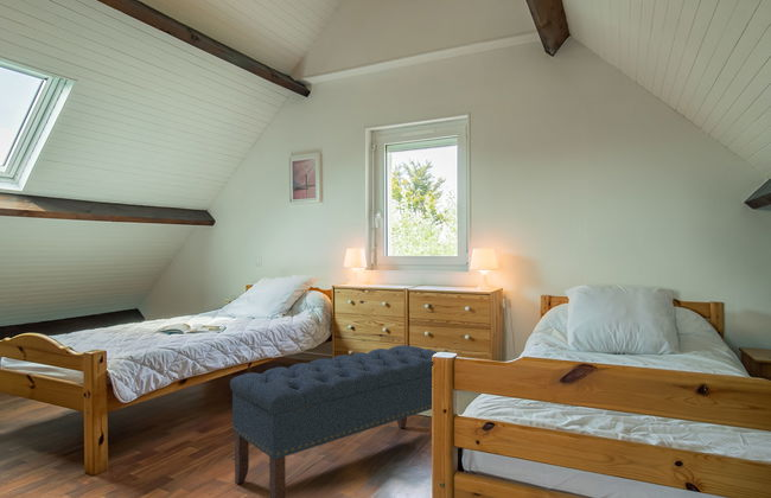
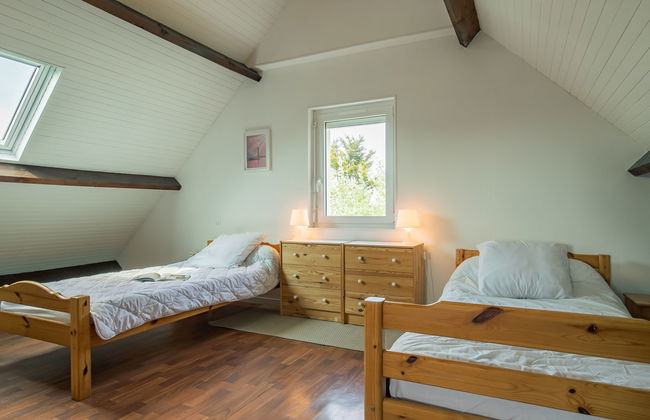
- bench (351, 411)
